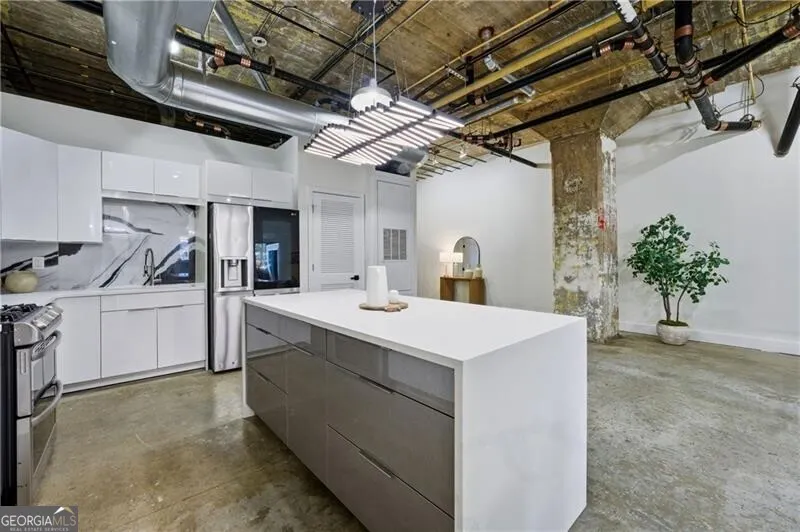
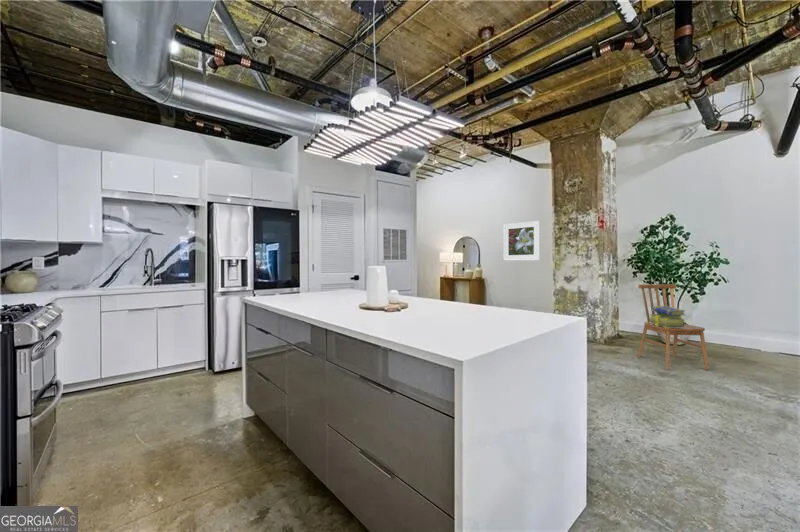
+ dining chair (670, 328)
+ stack of books (667, 316)
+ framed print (520, 241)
